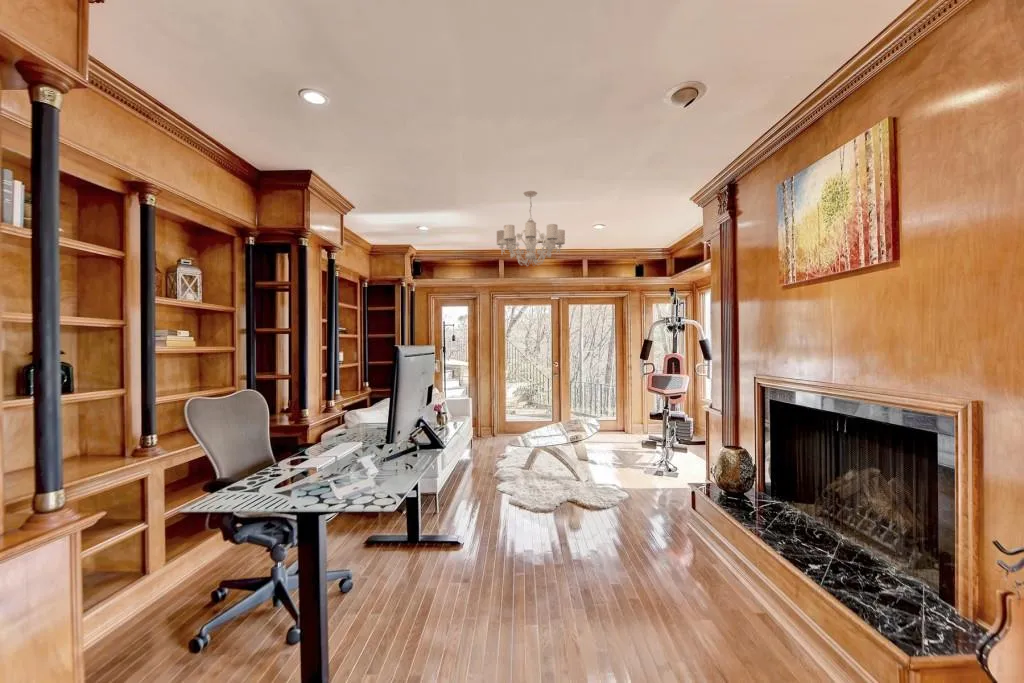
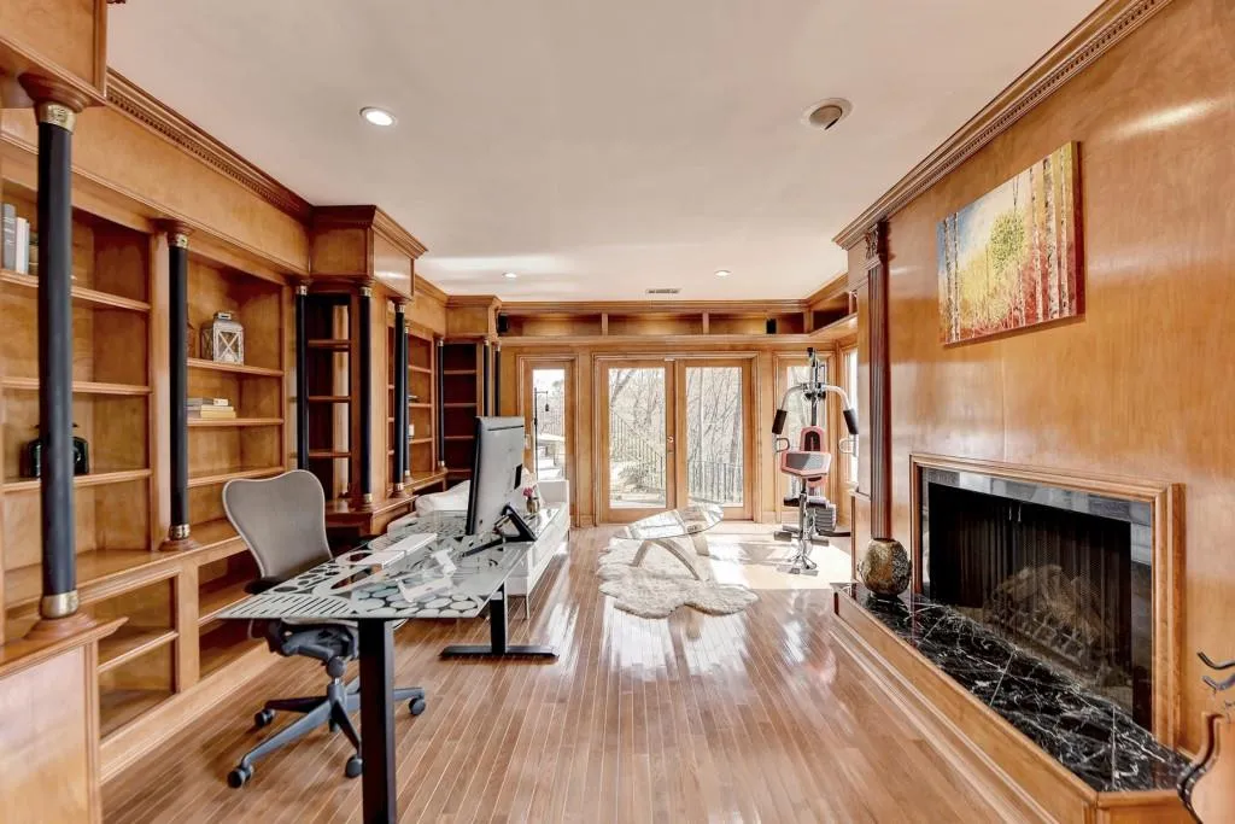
- chandelier (530, 229)
